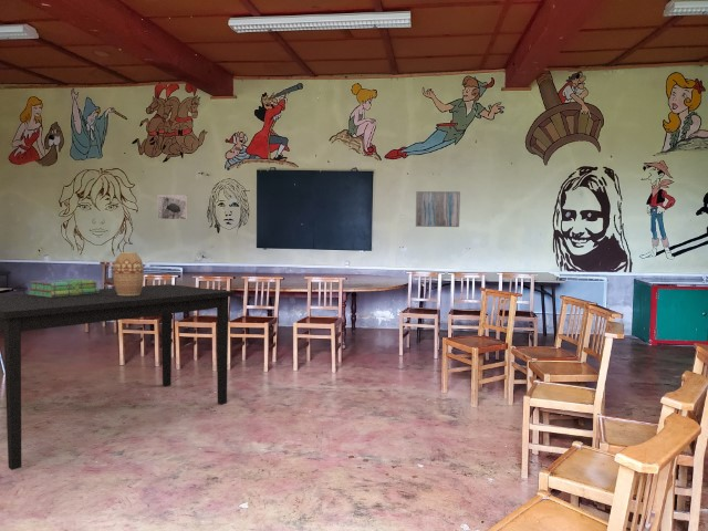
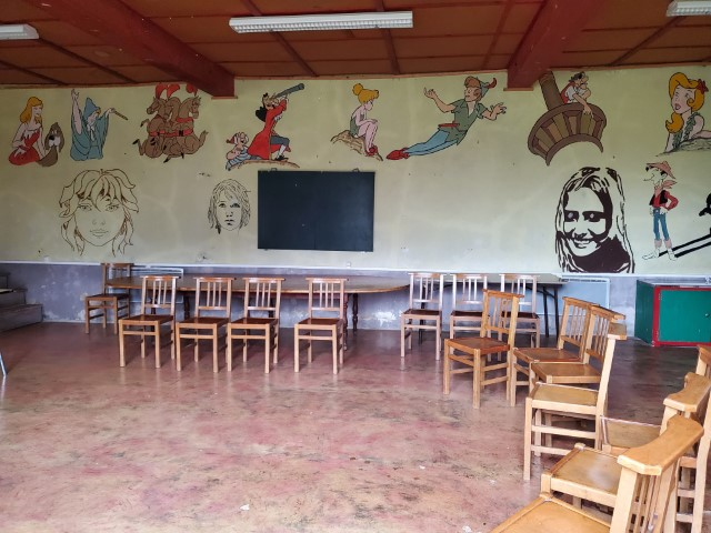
- stack of books (64, 287)
- wall art (437, 209)
- vase (128, 273)
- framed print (171, 207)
- dining table (105, 321)
